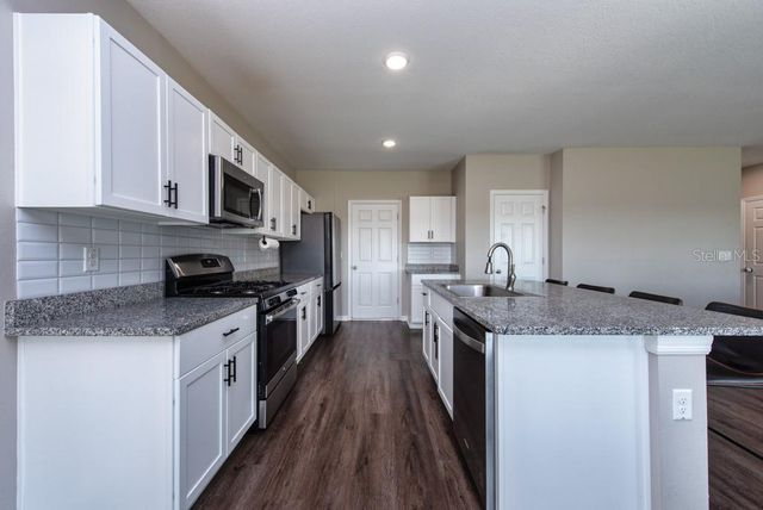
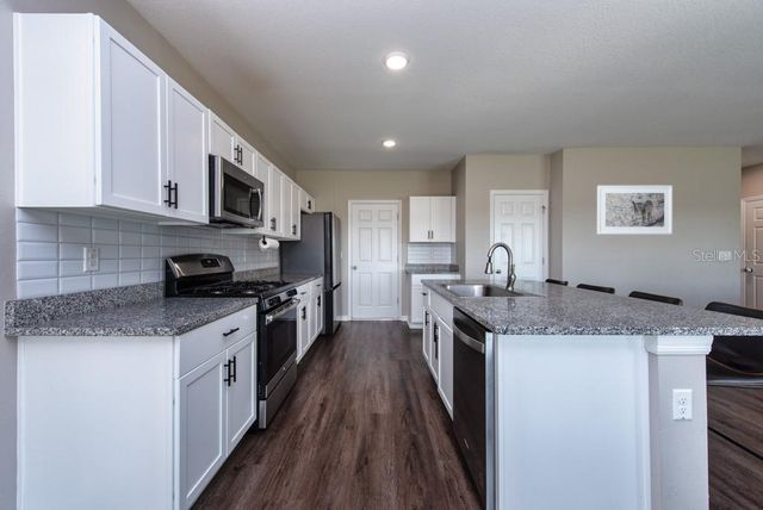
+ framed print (634, 210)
